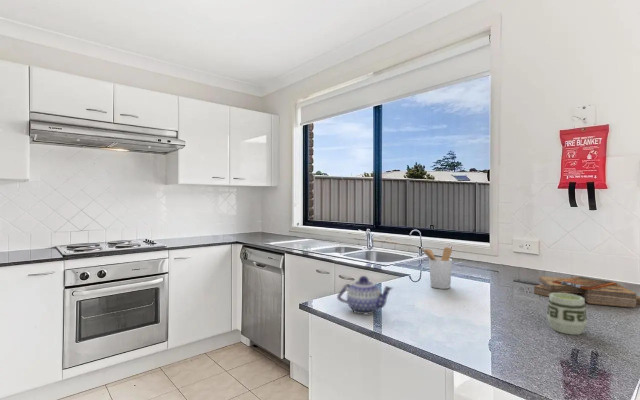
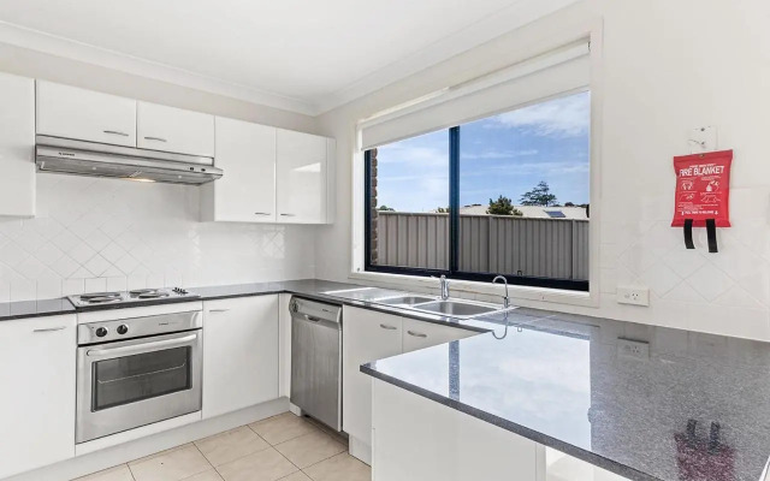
- clipboard (587, 287)
- teapot (364, 293)
- utensil holder (435, 266)
- cup (566, 313)
